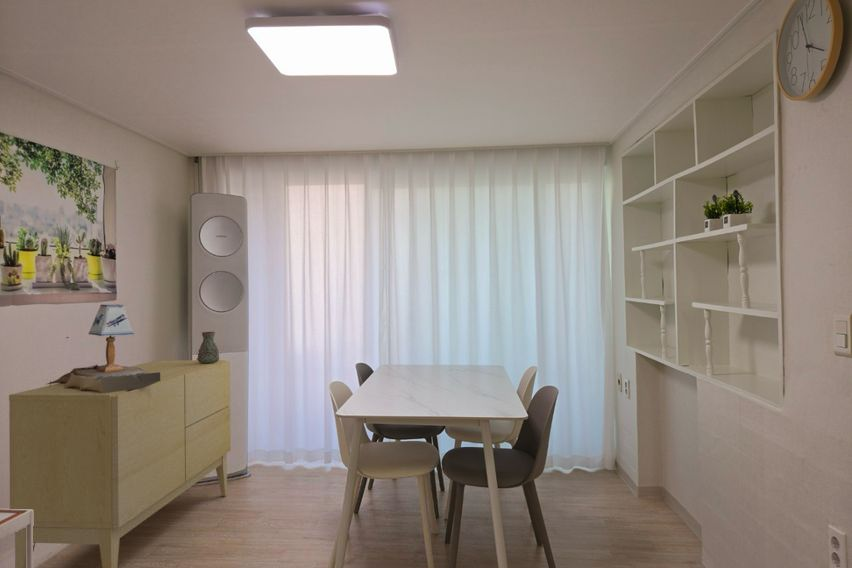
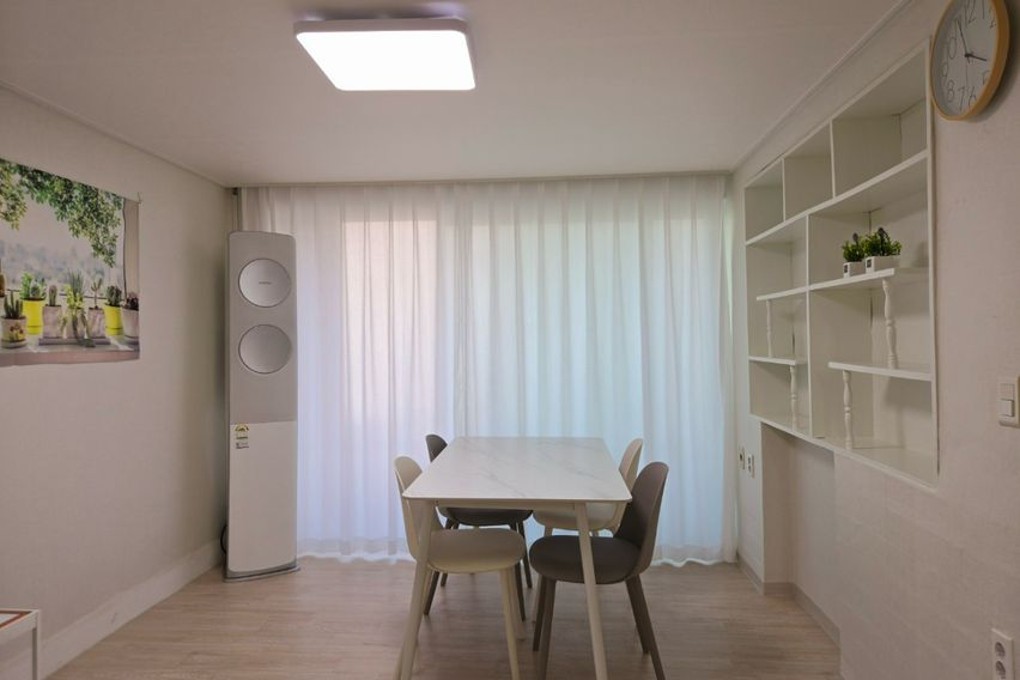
- table lamp (106, 345)
- sideboard (141, 453)
- decorative vase (208, 347)
